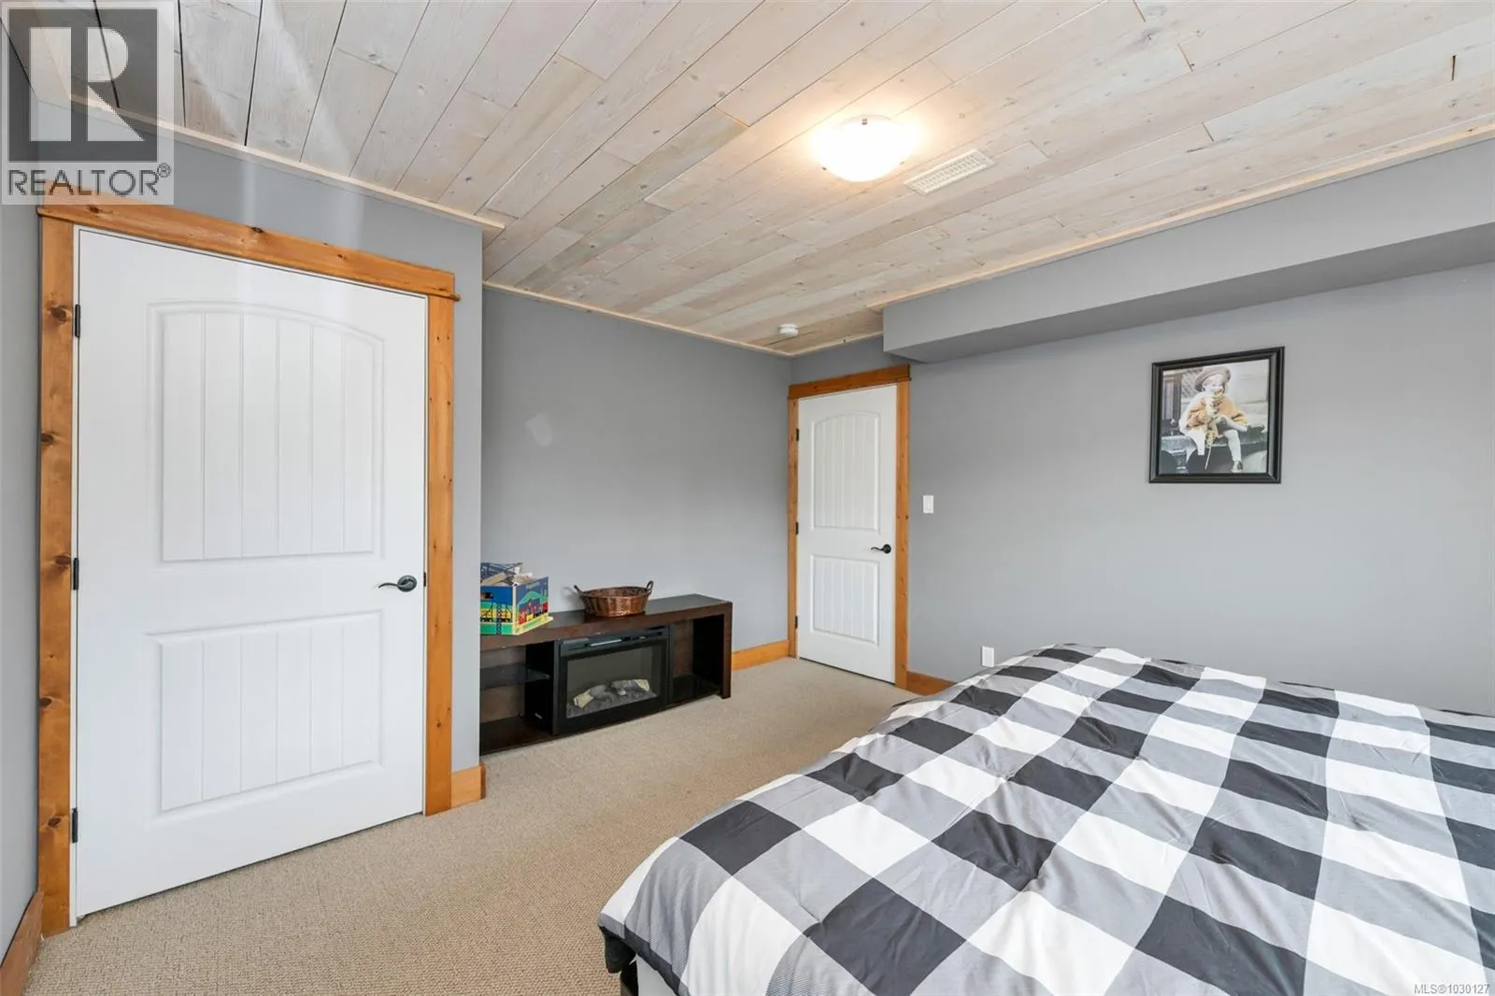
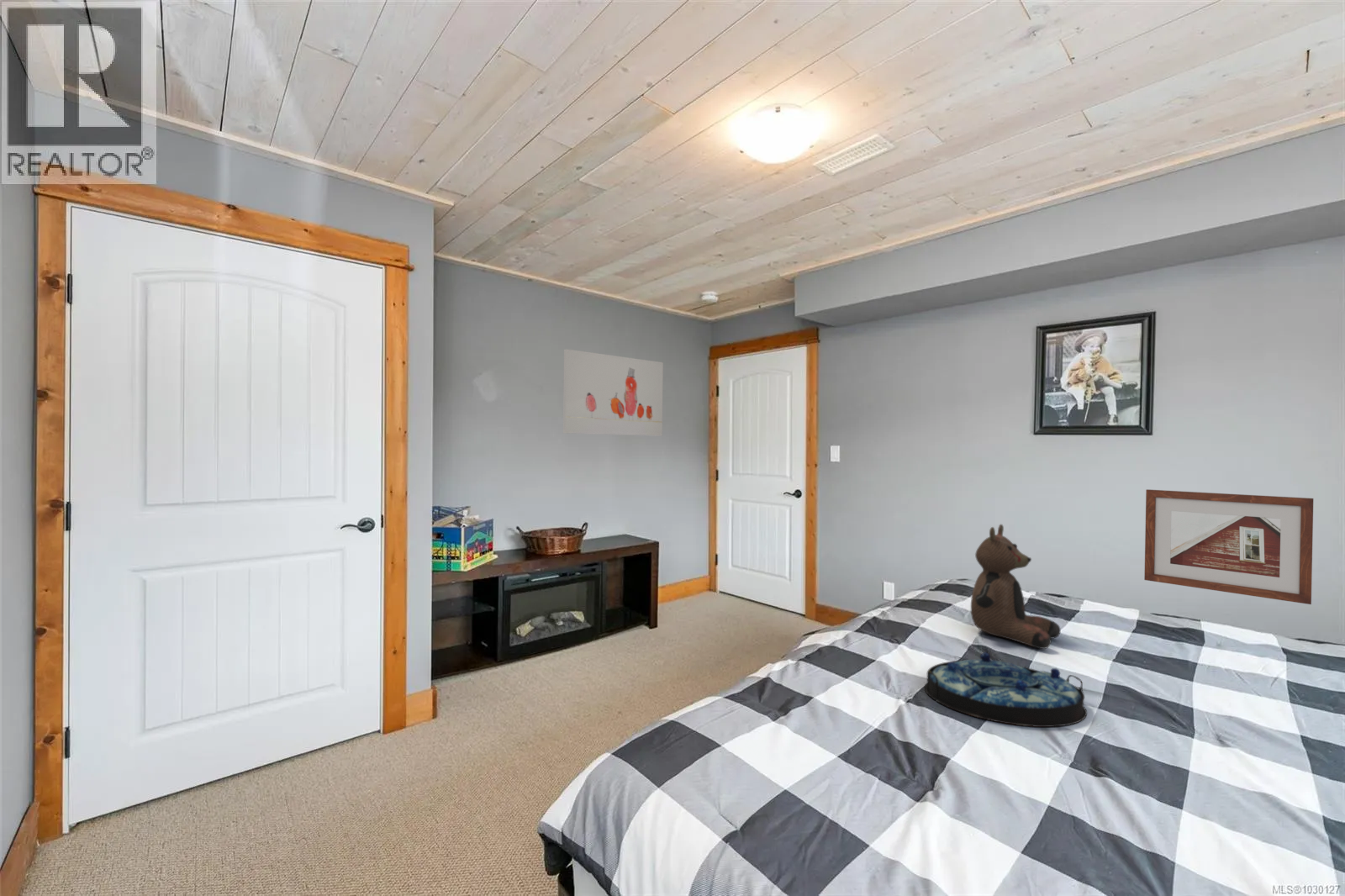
+ wall art (616, 395)
+ picture frame (1222, 542)
+ serving tray (1002, 681)
+ teddy bear (1014, 582)
